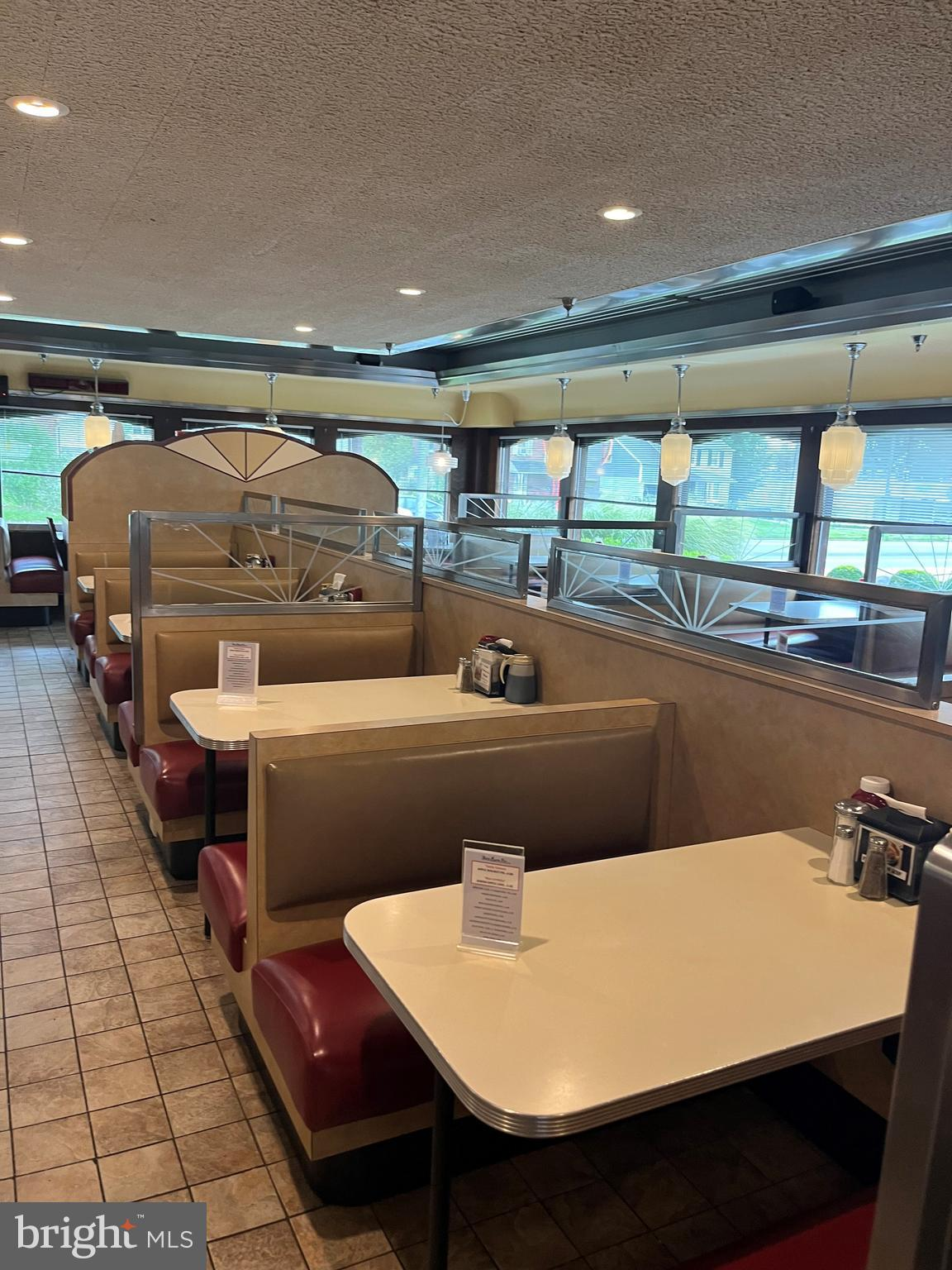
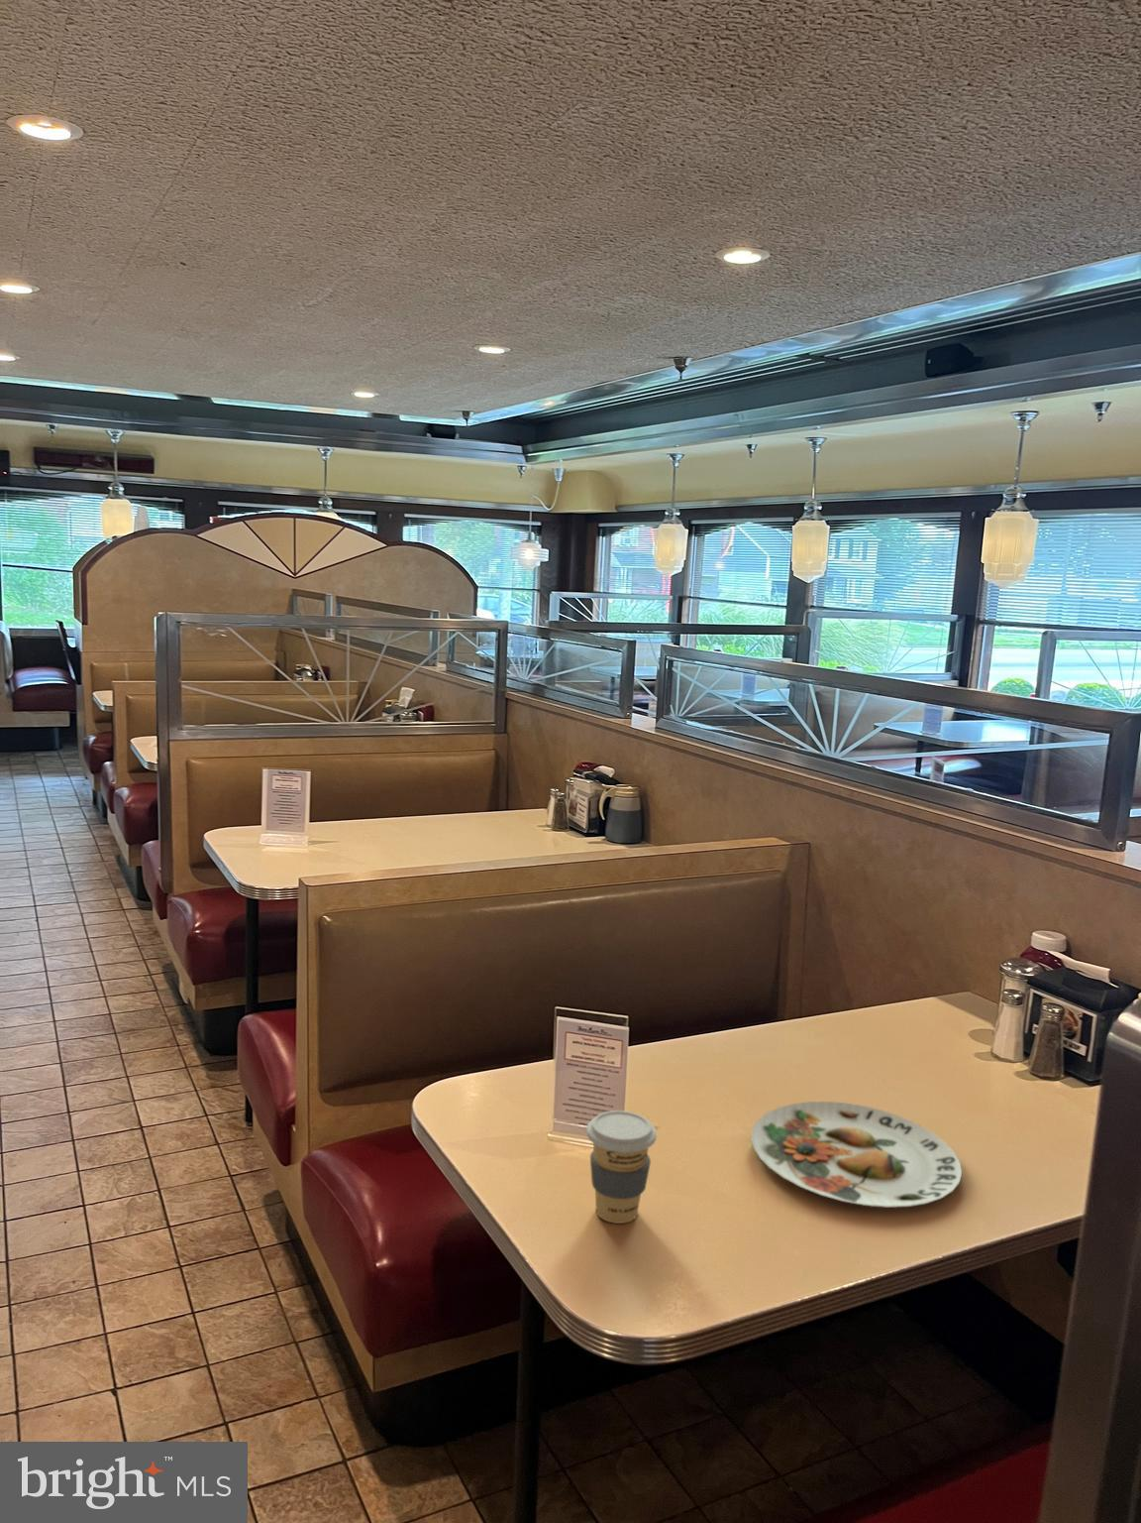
+ plate (853, 1152)
+ coffee cup (618, 1168)
